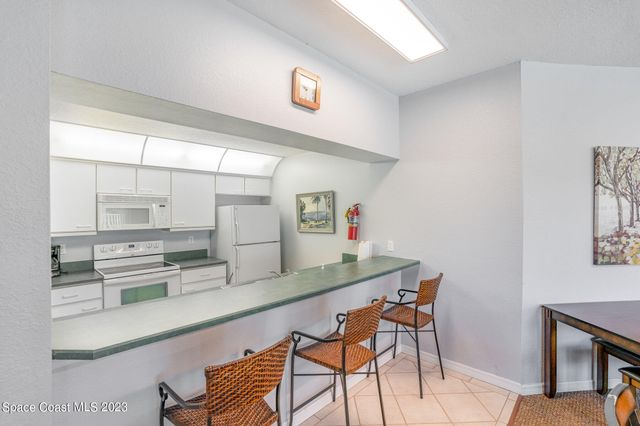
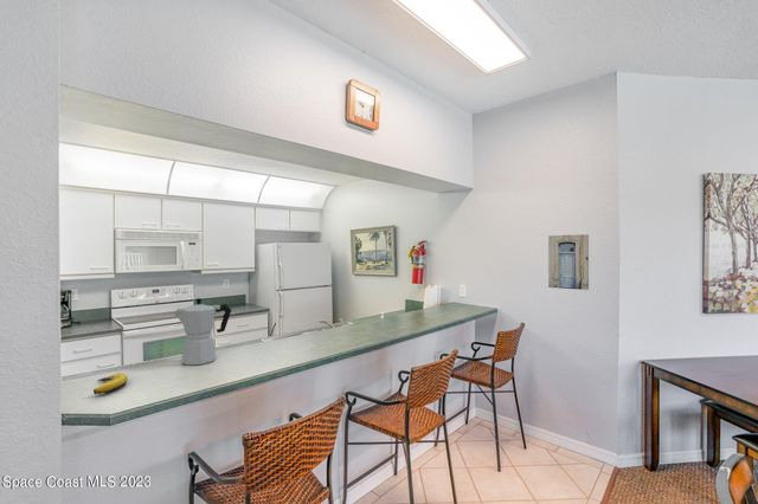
+ banana (110, 381)
+ wall art (567, 261)
+ moka pot (203, 329)
